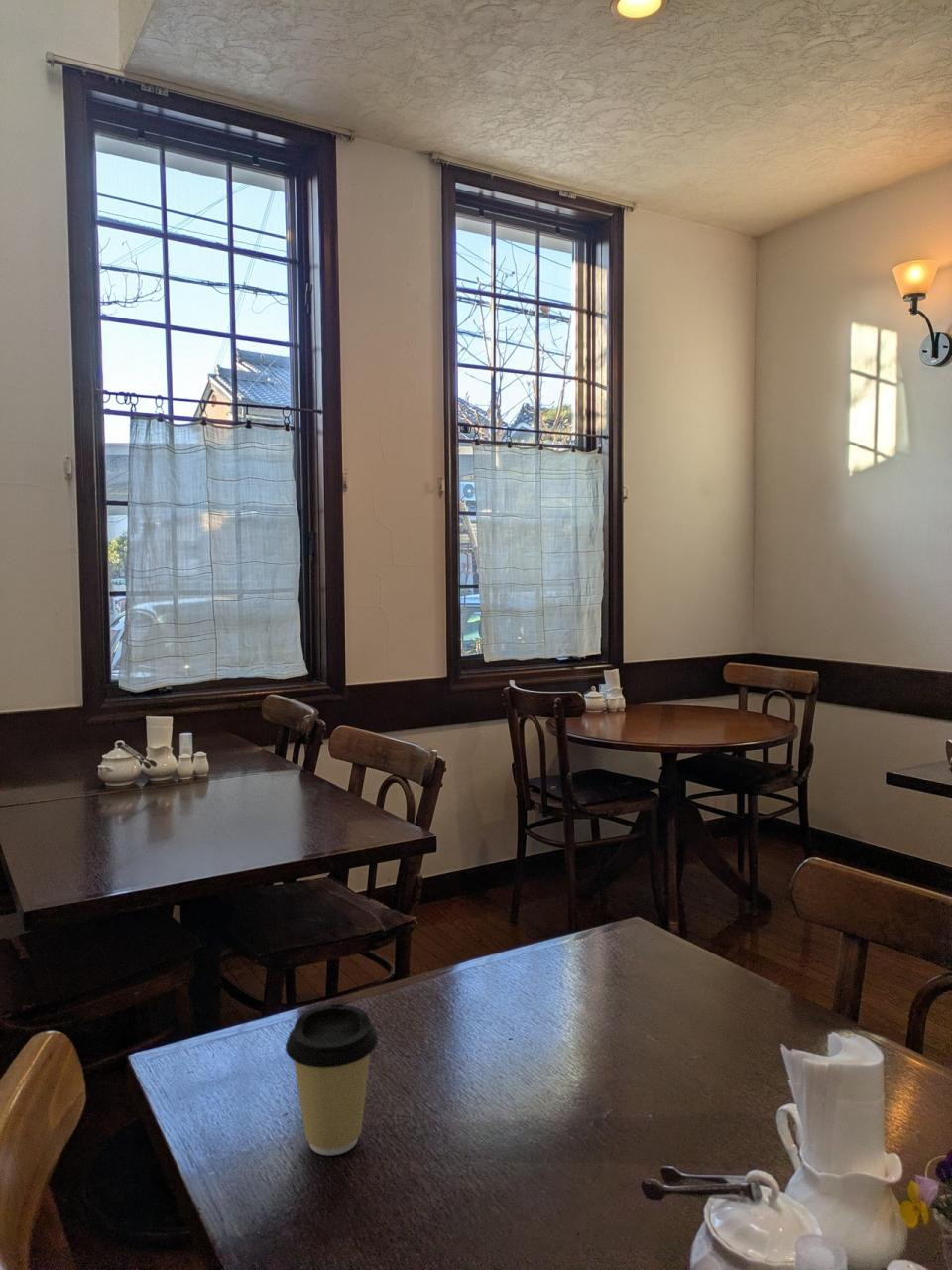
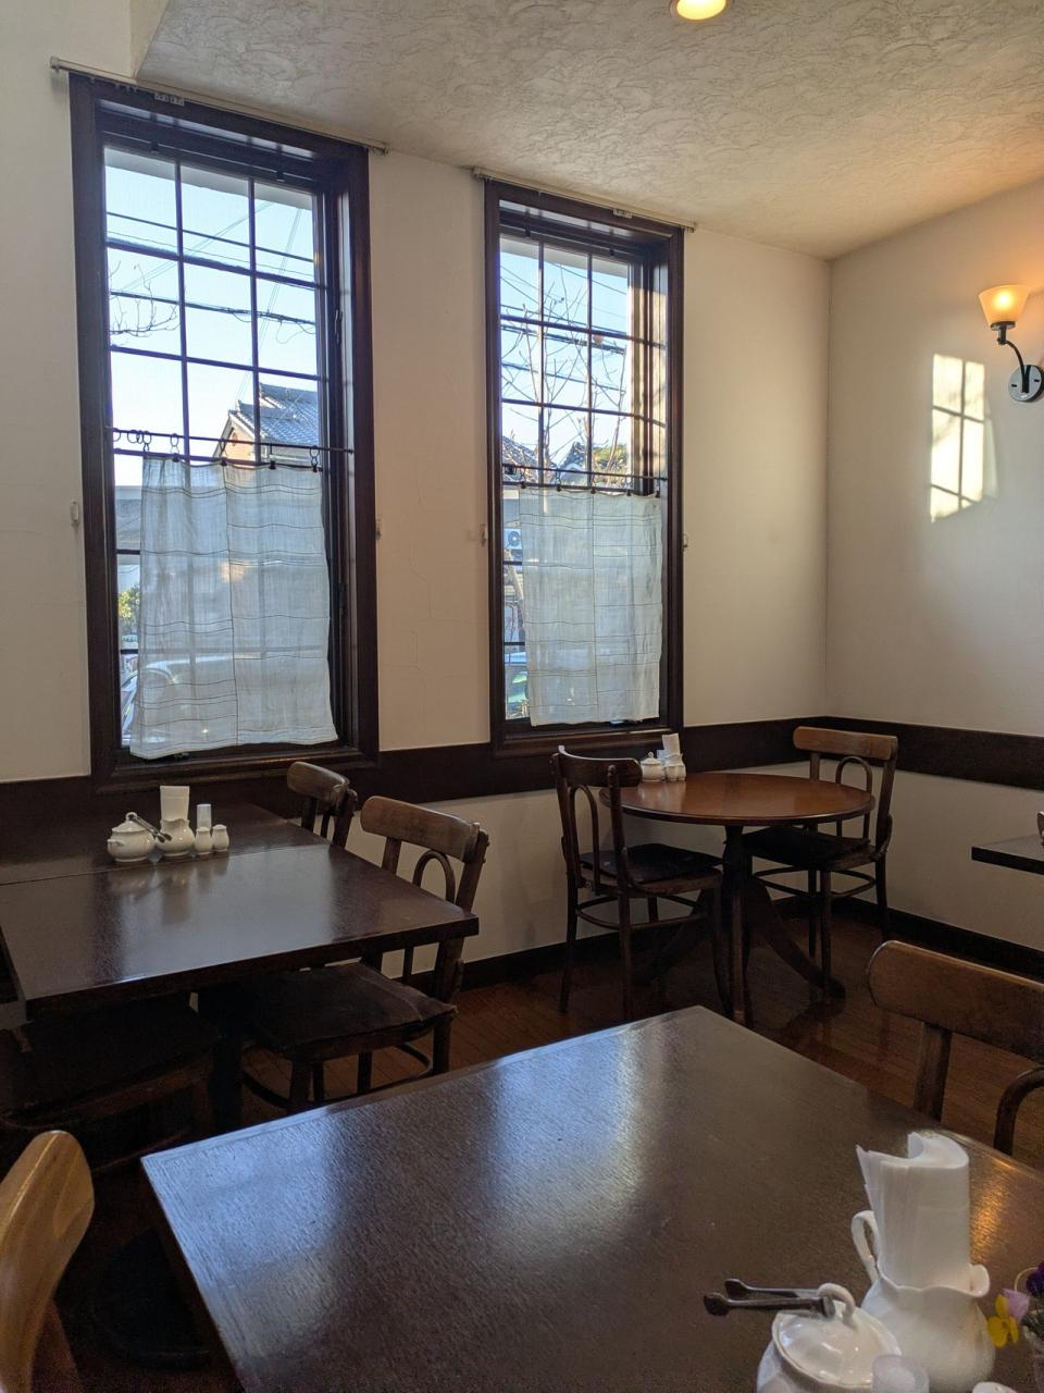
- coffee cup (332, 1080)
